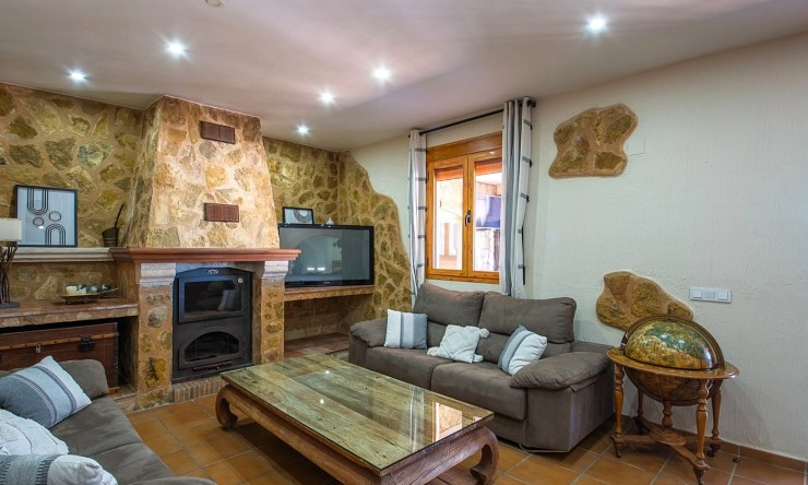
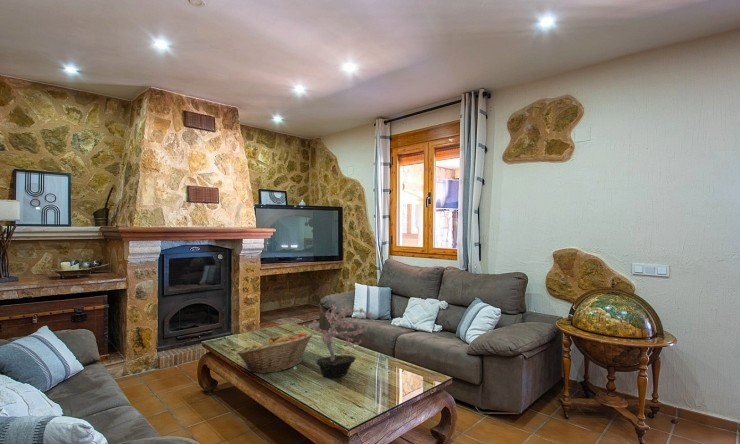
+ potted plant (346, 336)
+ fruit basket (276, 349)
